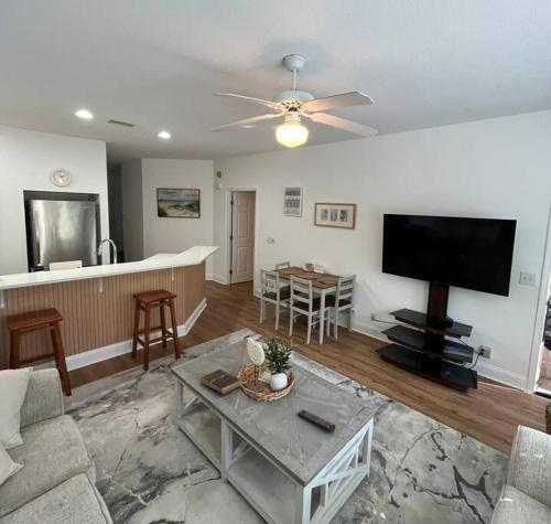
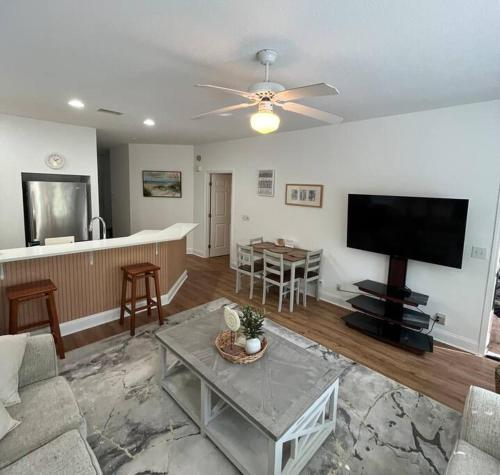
- remote control (315, 420)
- book (220, 381)
